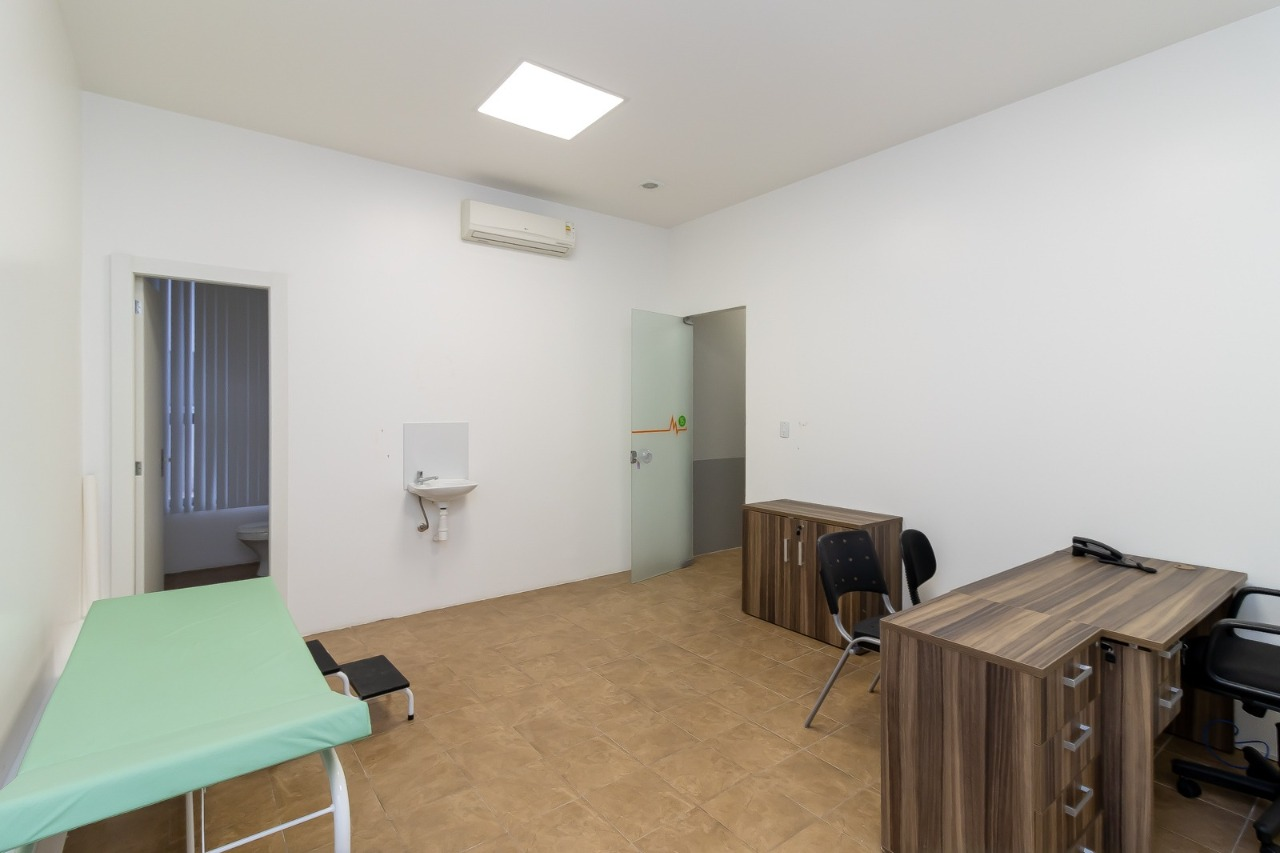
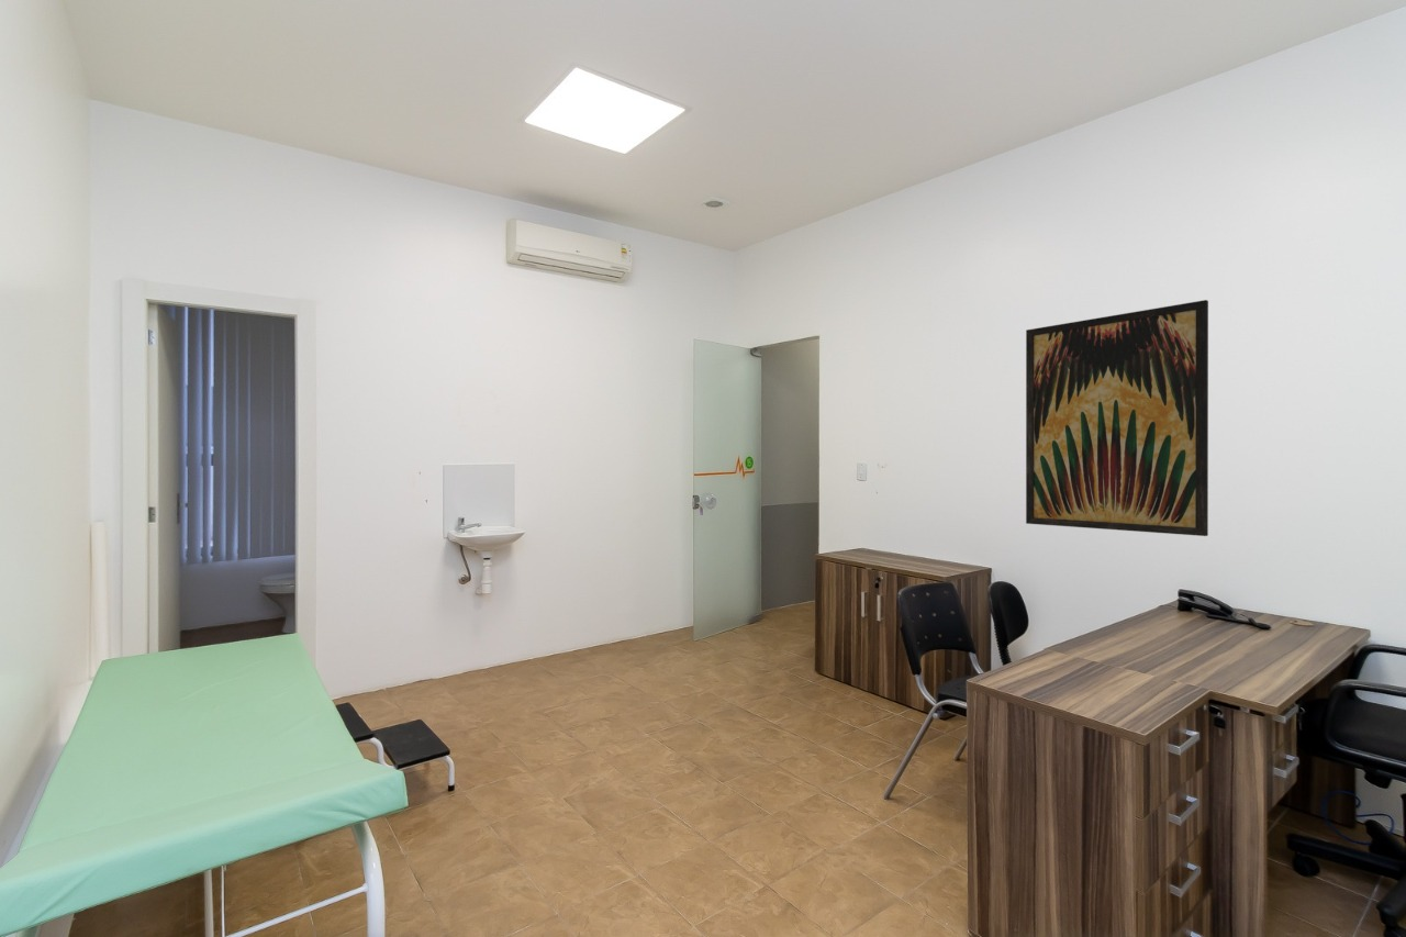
+ wall art (1107, 423)
